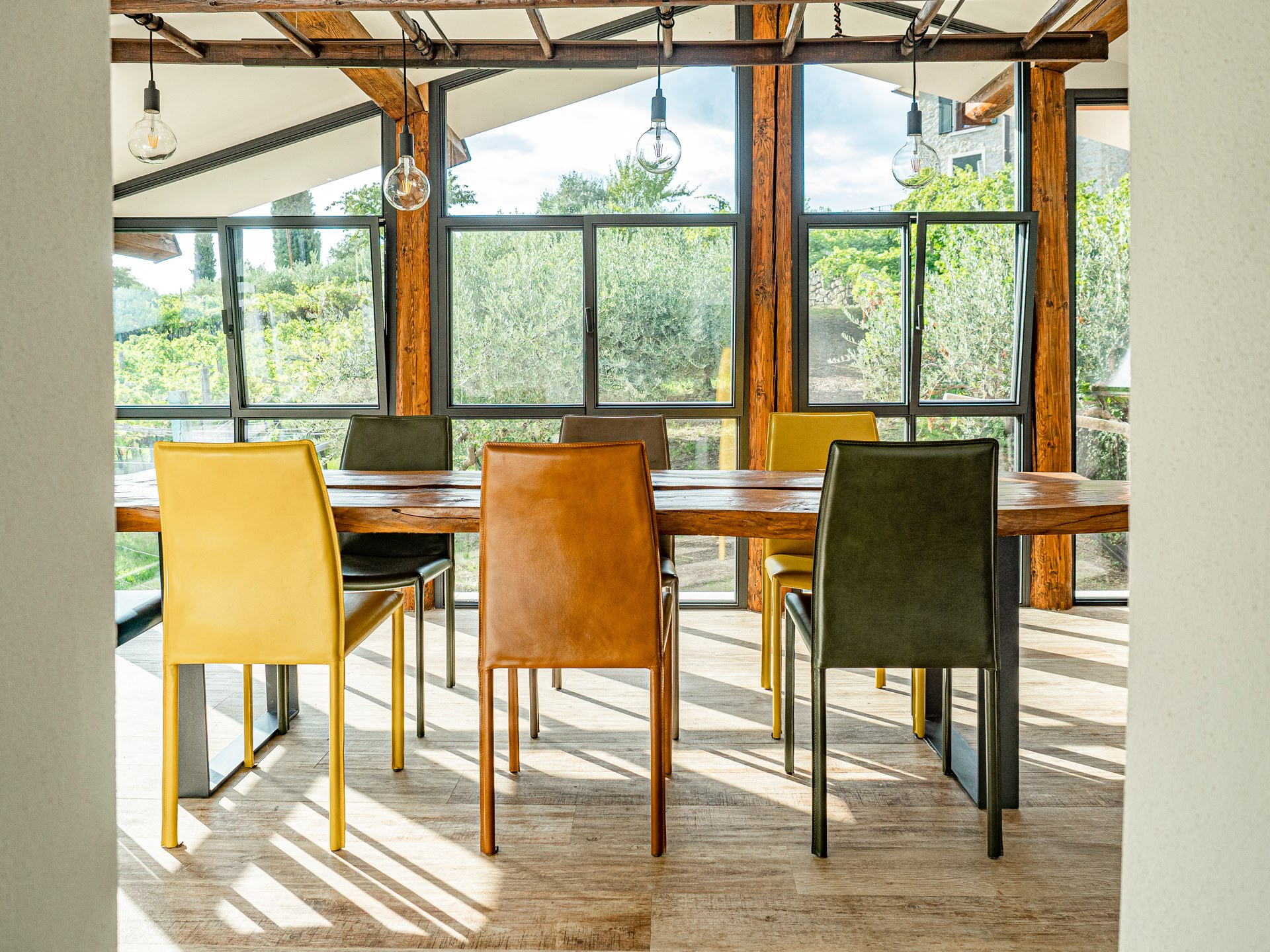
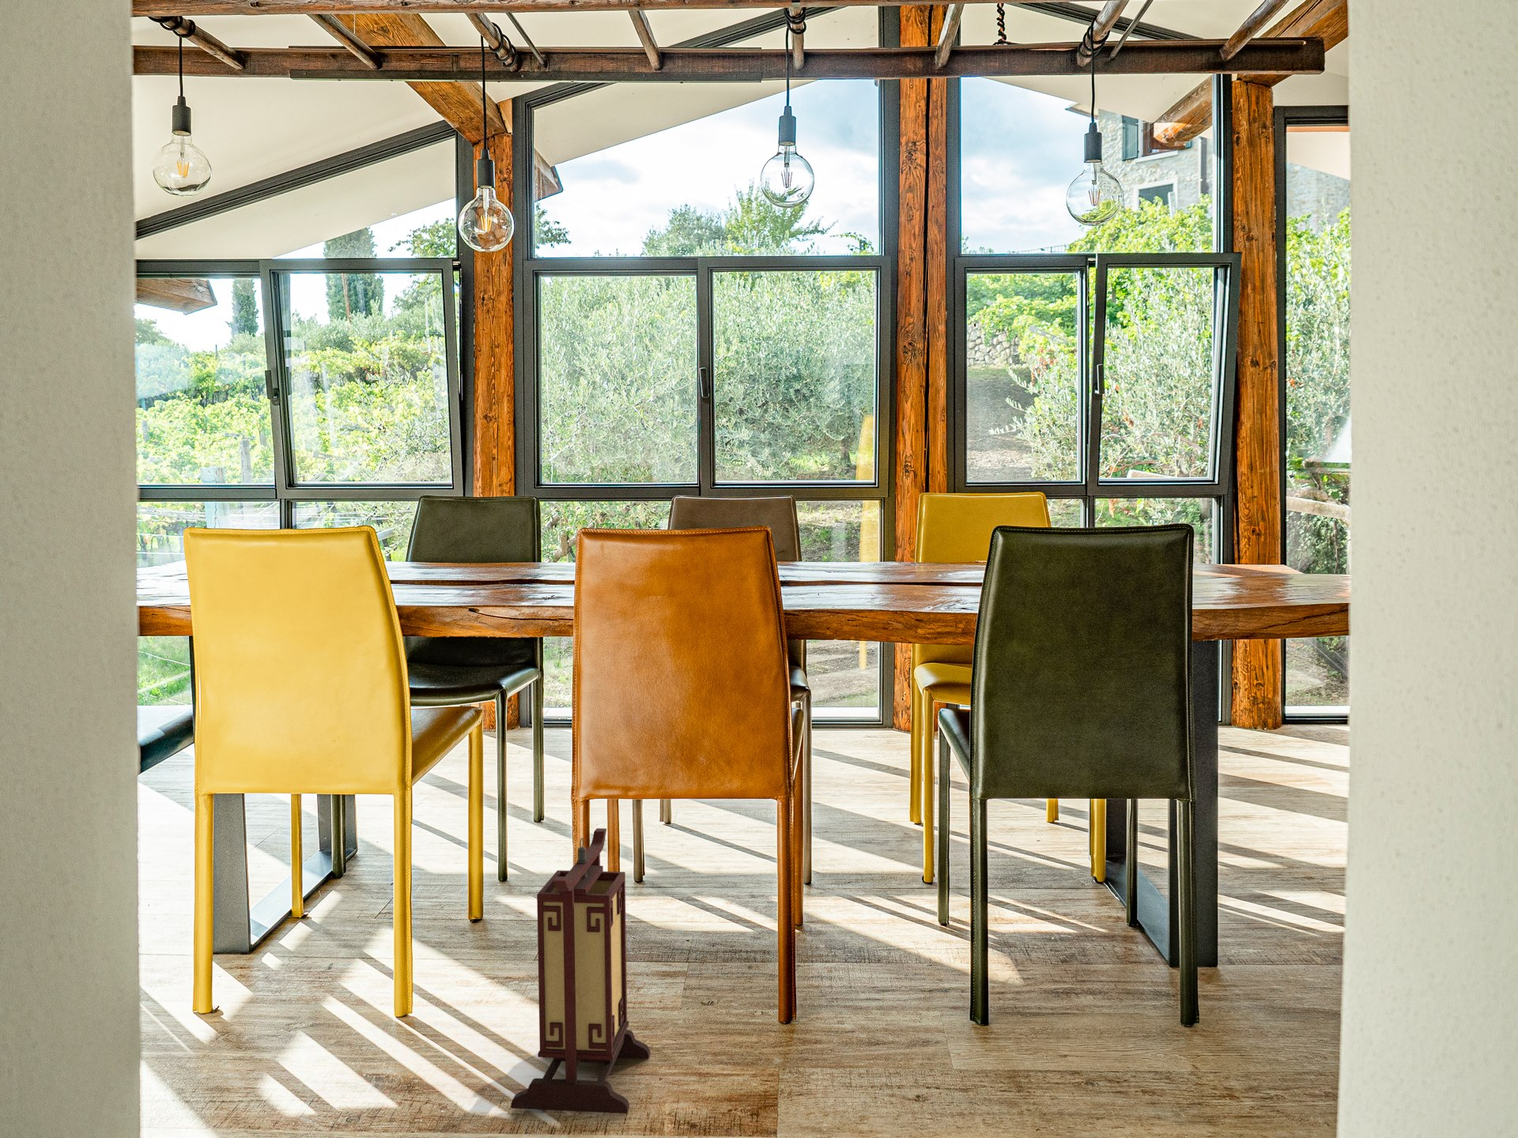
+ lantern (582, 960)
